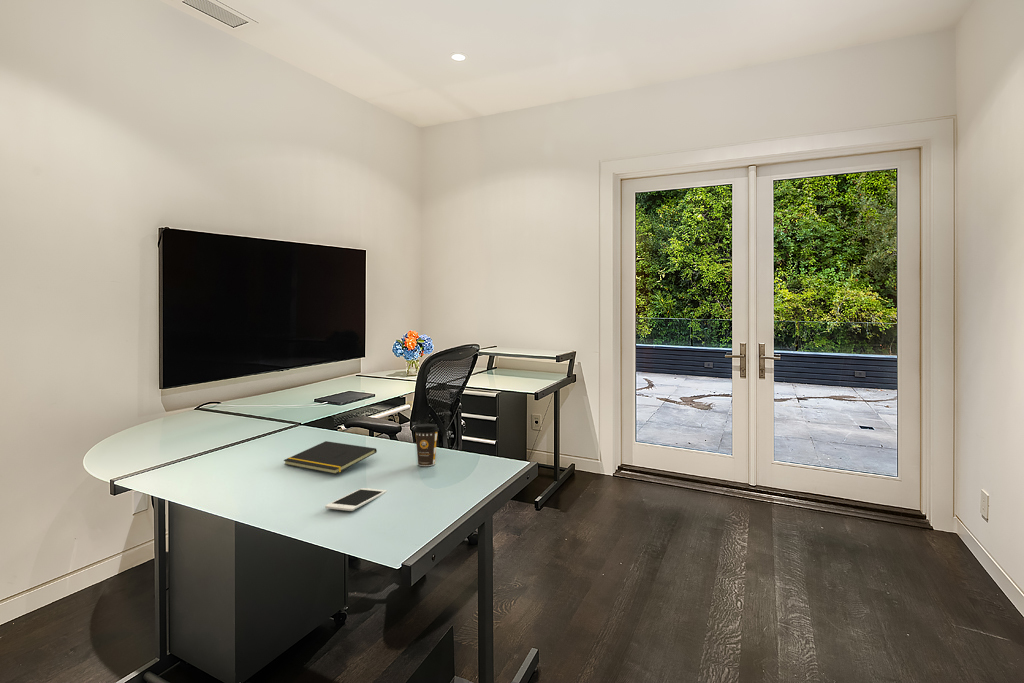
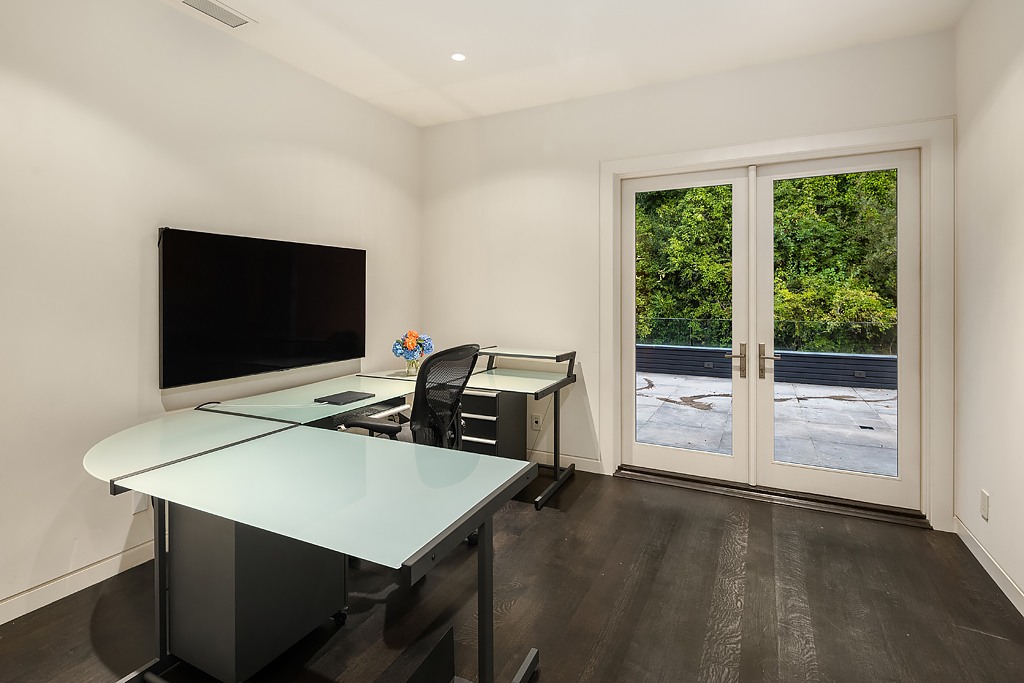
- notepad (330, 456)
- coffee cup (426, 444)
- cell phone (357, 498)
